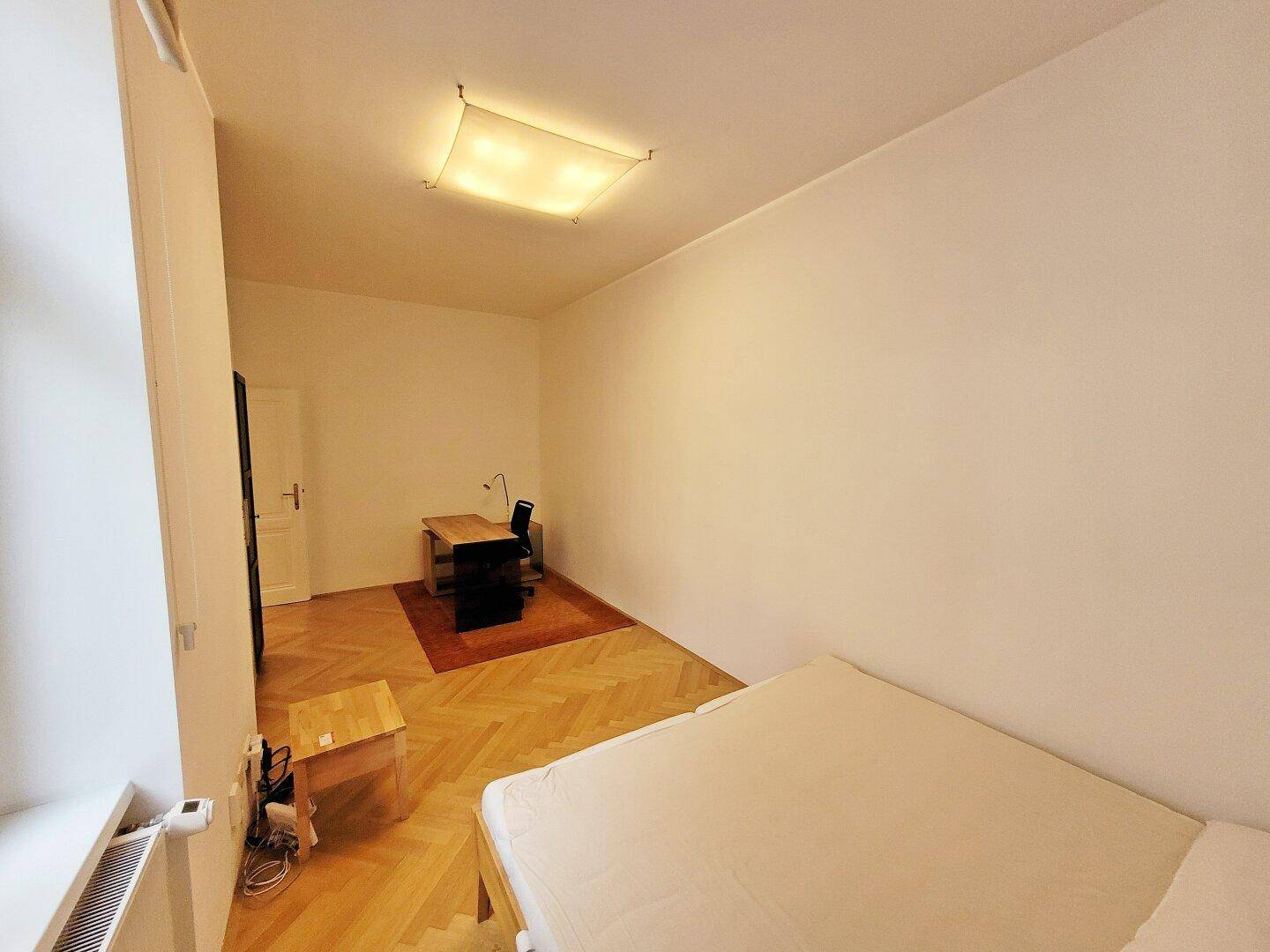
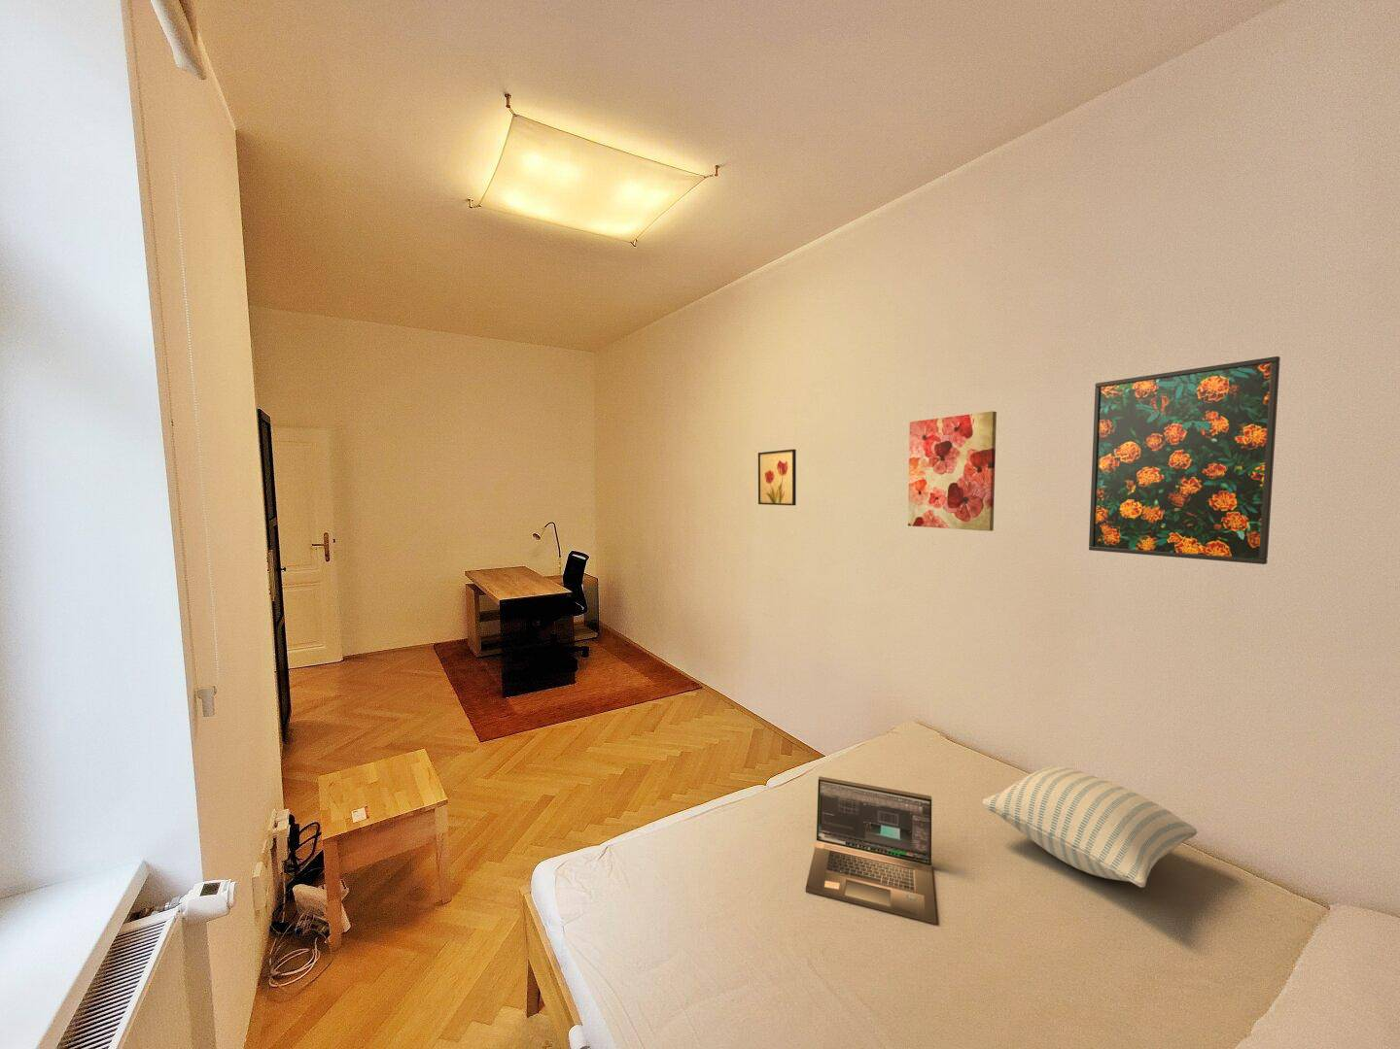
+ pillow (1084, 817)
+ wall art (949, 473)
+ wall art (777, 478)
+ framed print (1173, 464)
+ laptop (870, 841)
